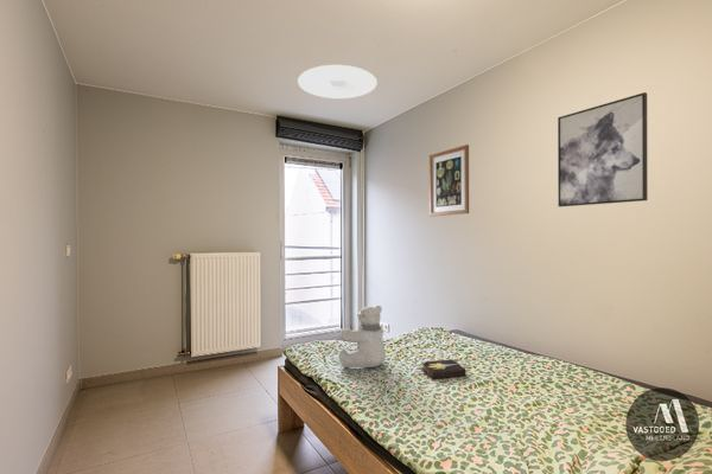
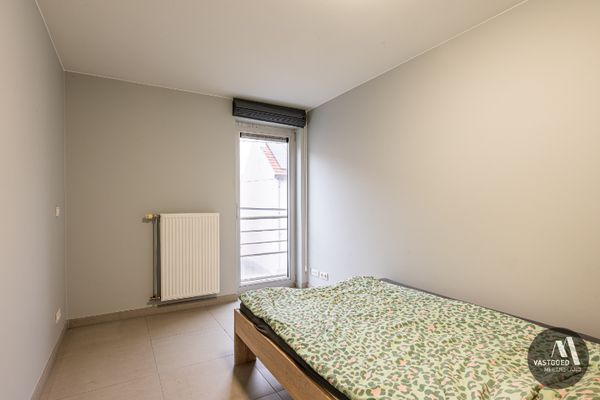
- wall art (598, 154)
- ceiling light (337, 79)
- teddy bear (361, 334)
- hardback book (443, 367)
- wall art (447, 182)
